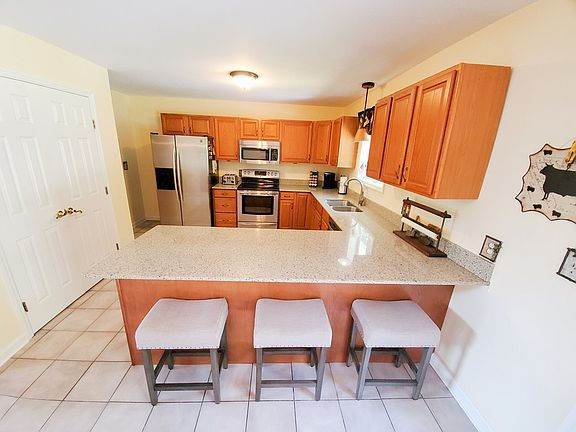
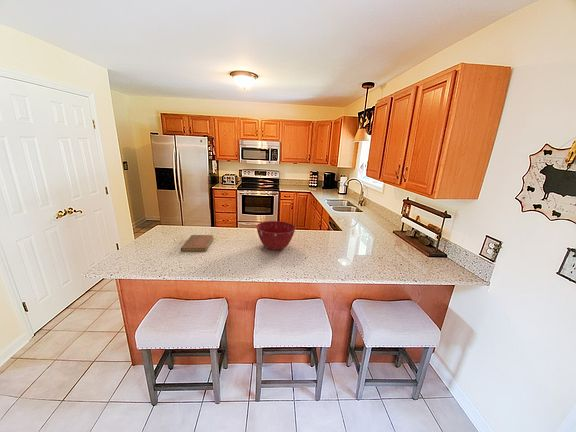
+ mixing bowl (275, 236)
+ notebook (198, 242)
